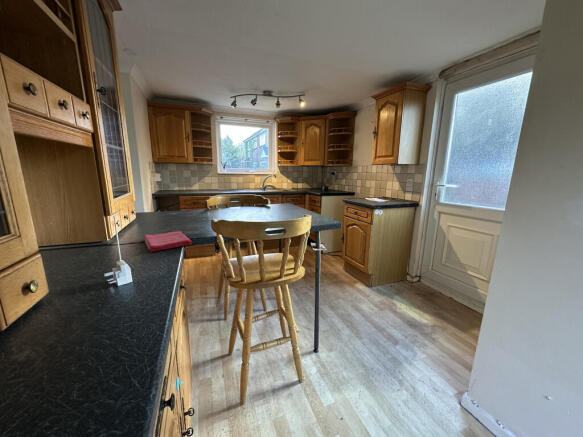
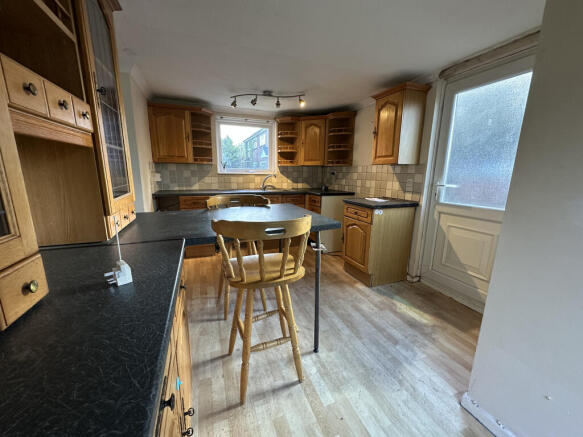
- dish towel (167, 239)
